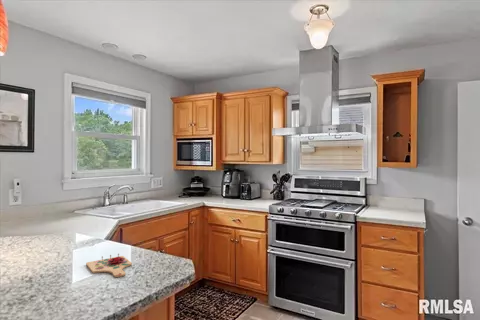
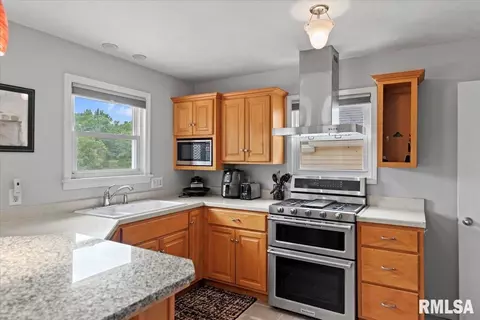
- cutting board (112, 264)
